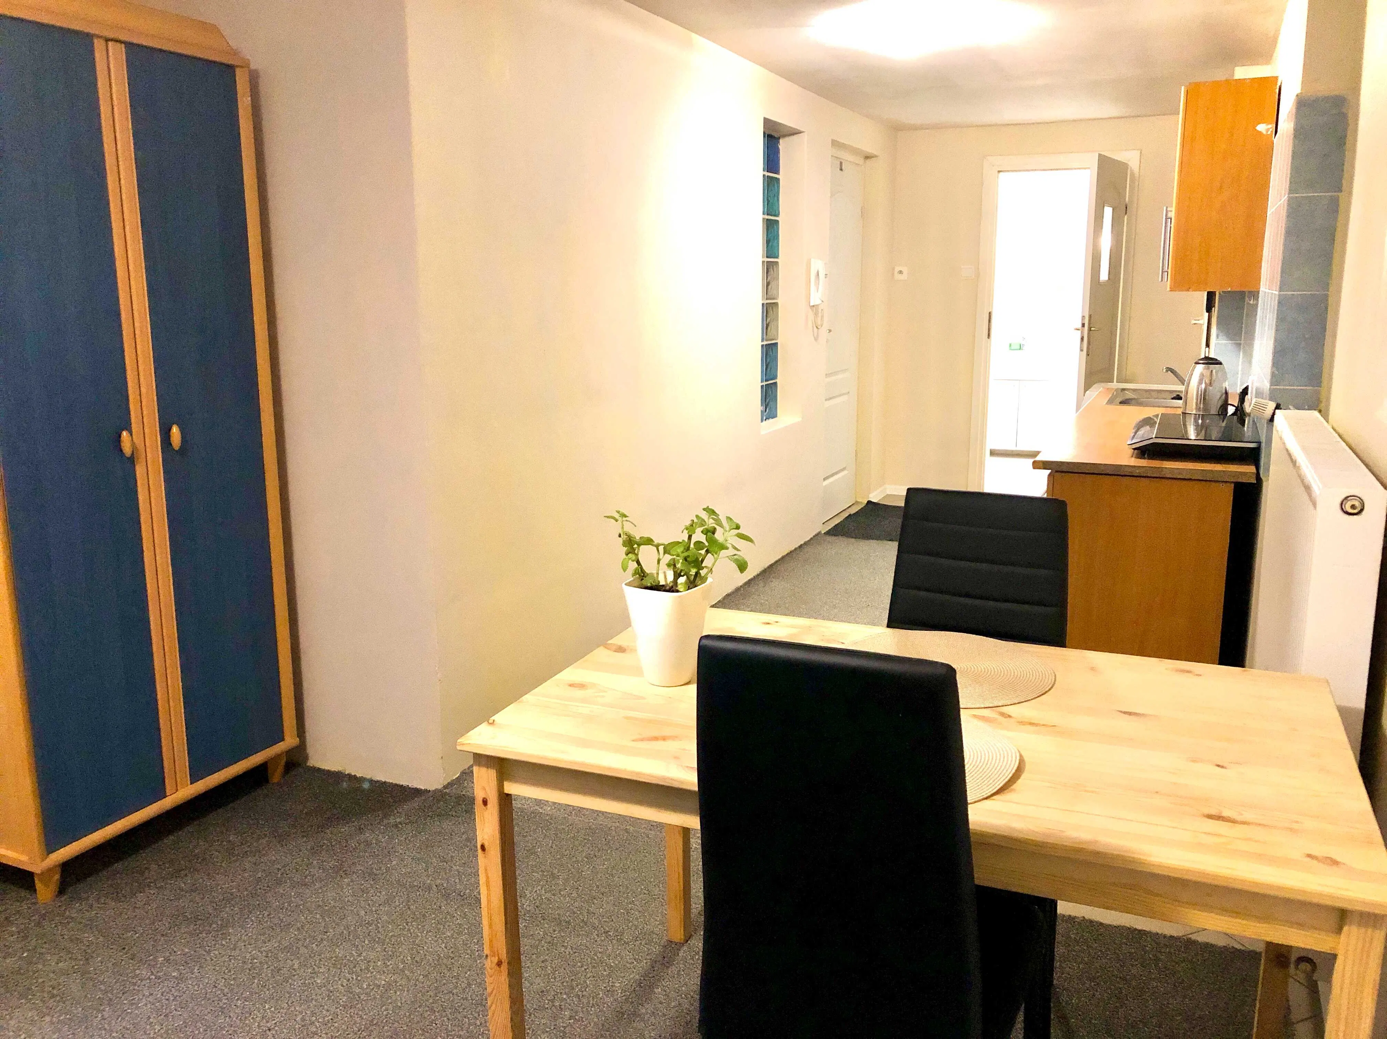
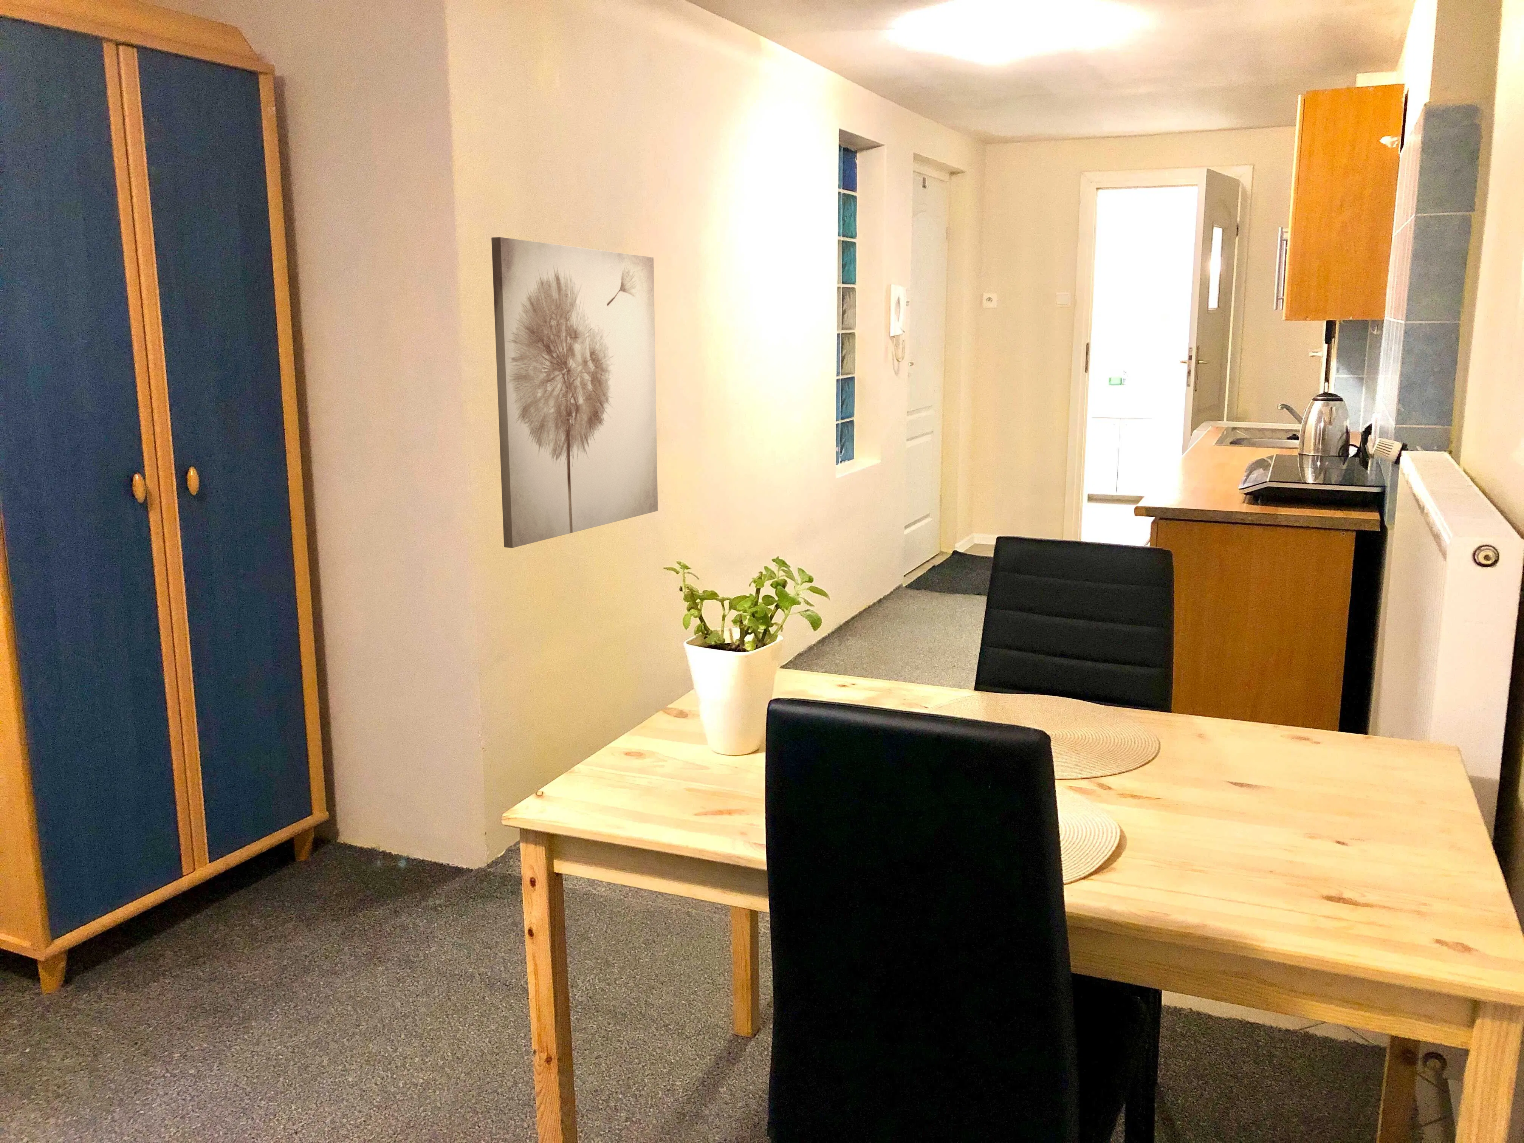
+ wall art (584, 390)
